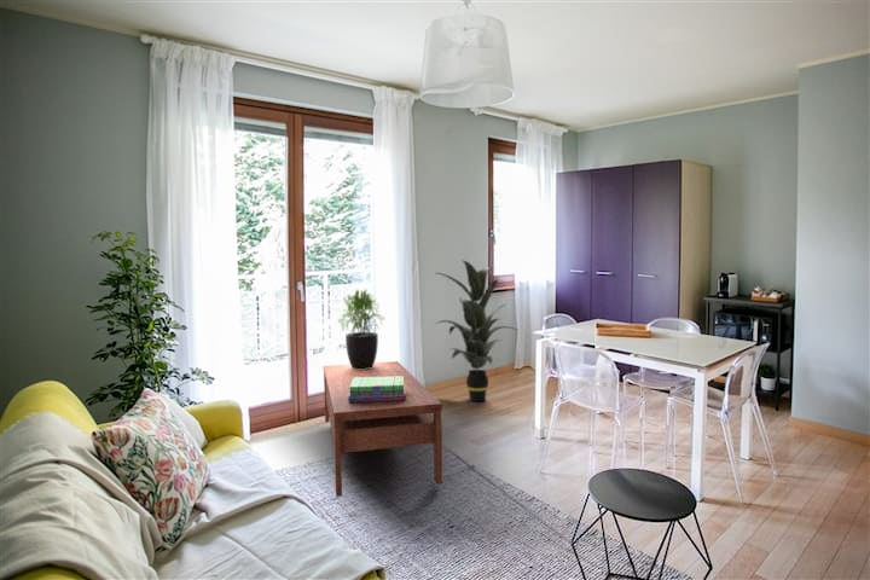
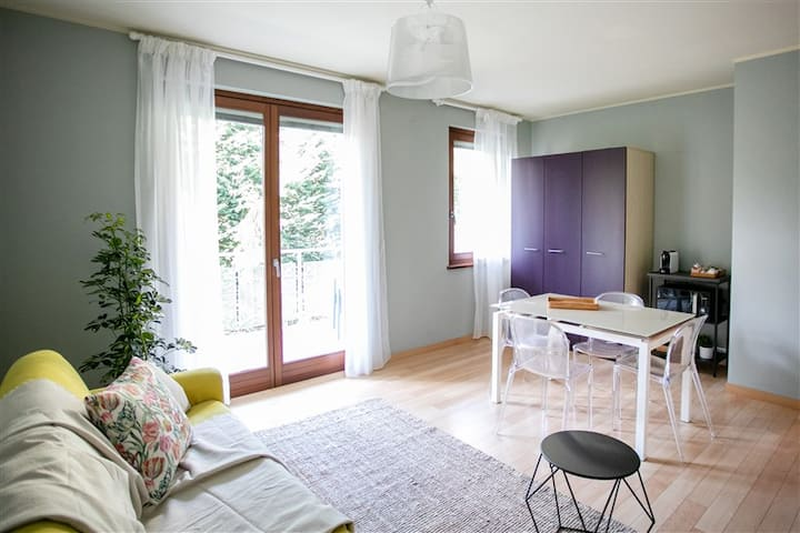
- stack of books (377, 388)
- indoor plant (470, 330)
- potted plant (358, 327)
- coffee table (372, 414)
